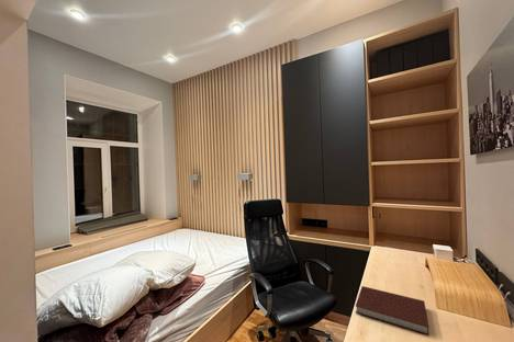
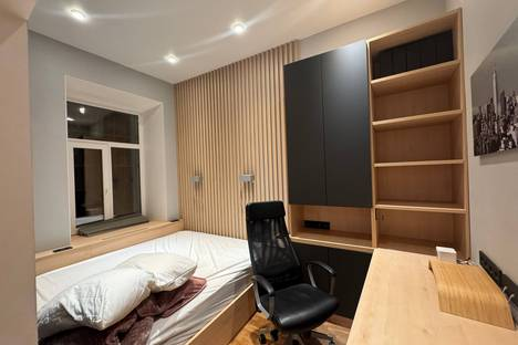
- notebook (390, 306)
